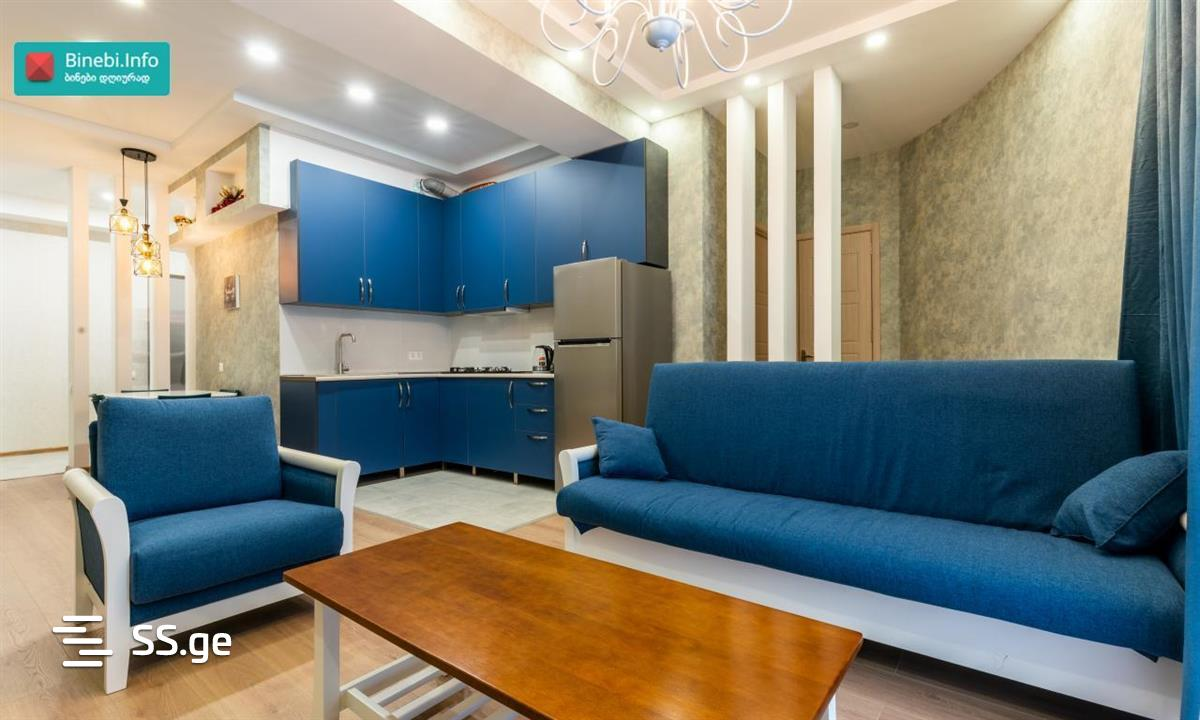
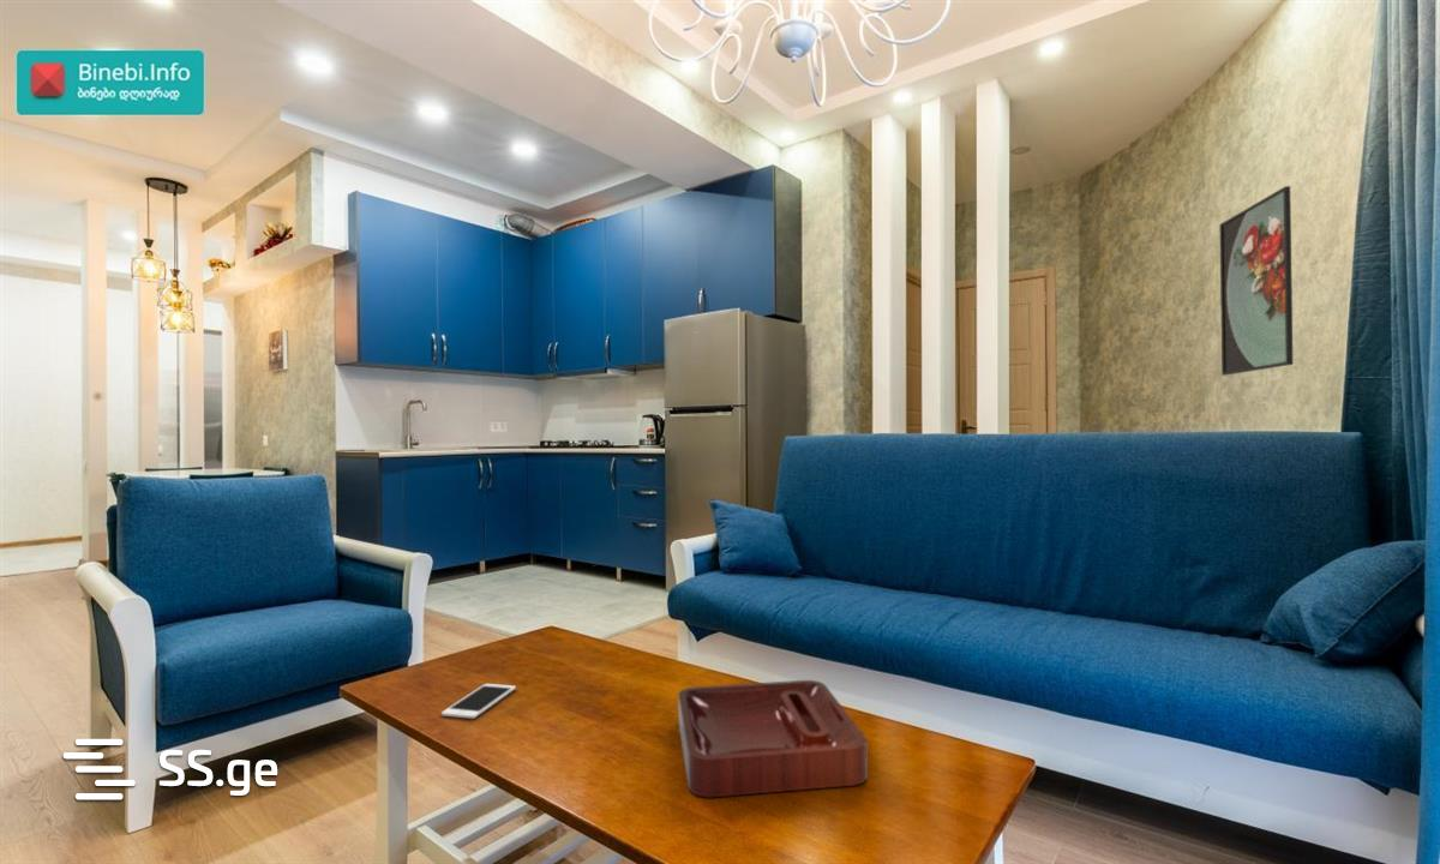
+ cell phone (480, 700)
+ decorative tray (764, 730)
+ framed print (1253, 288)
